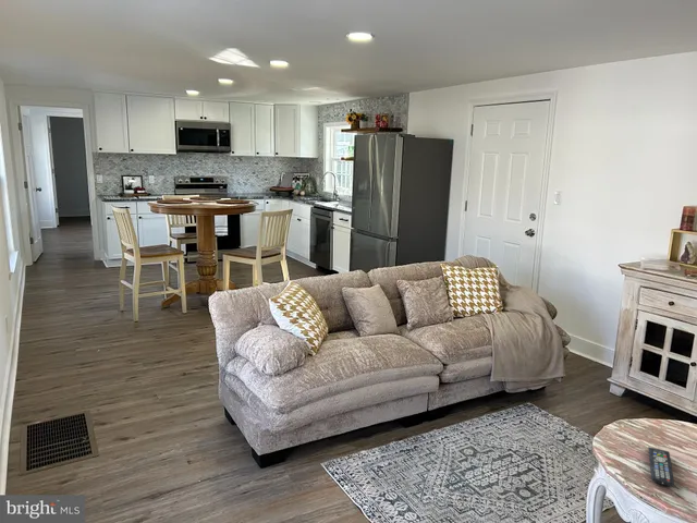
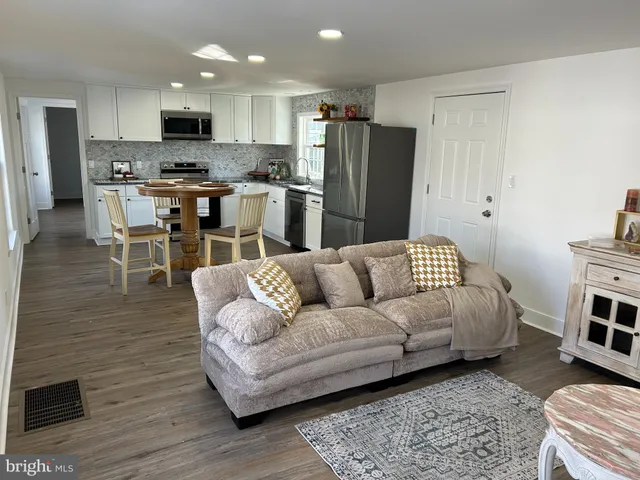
- remote control (660, 464)
